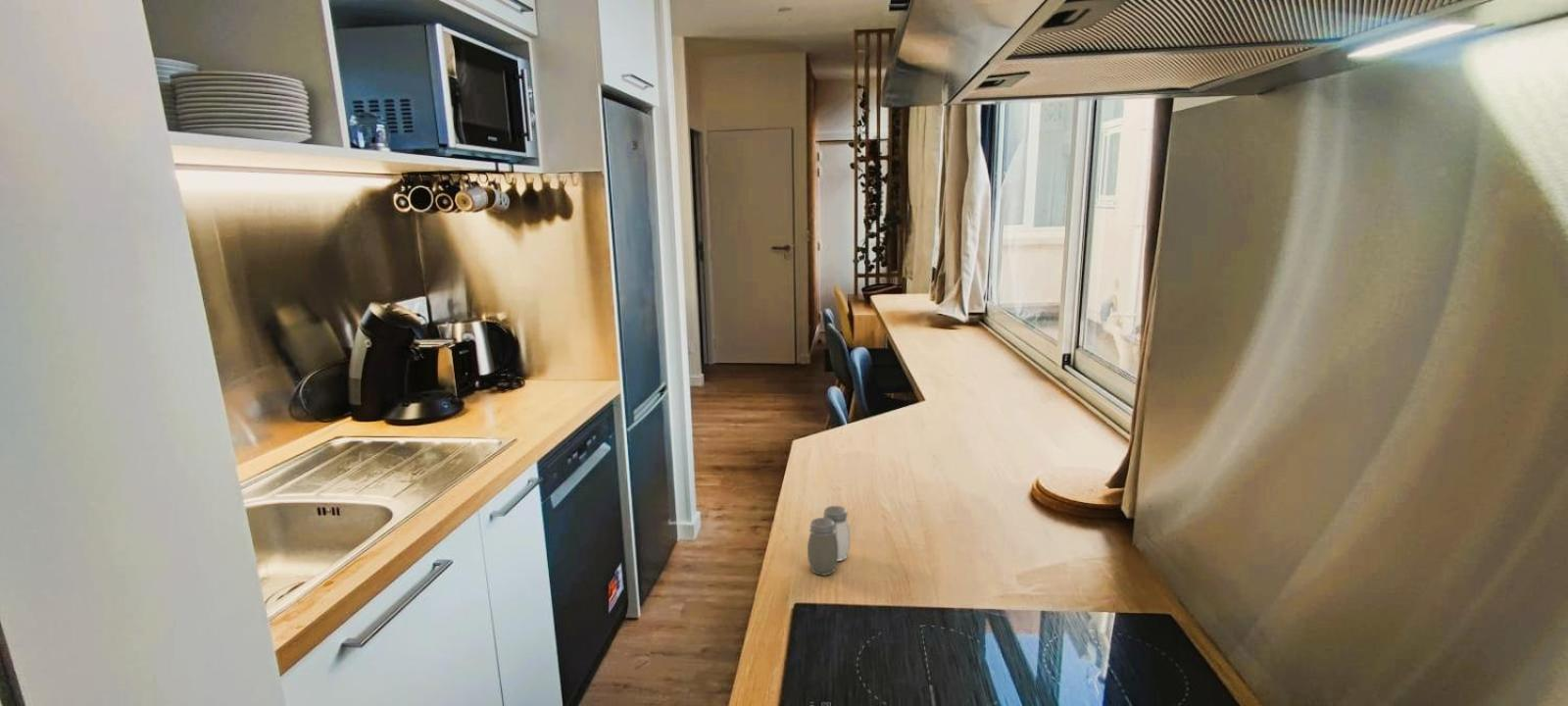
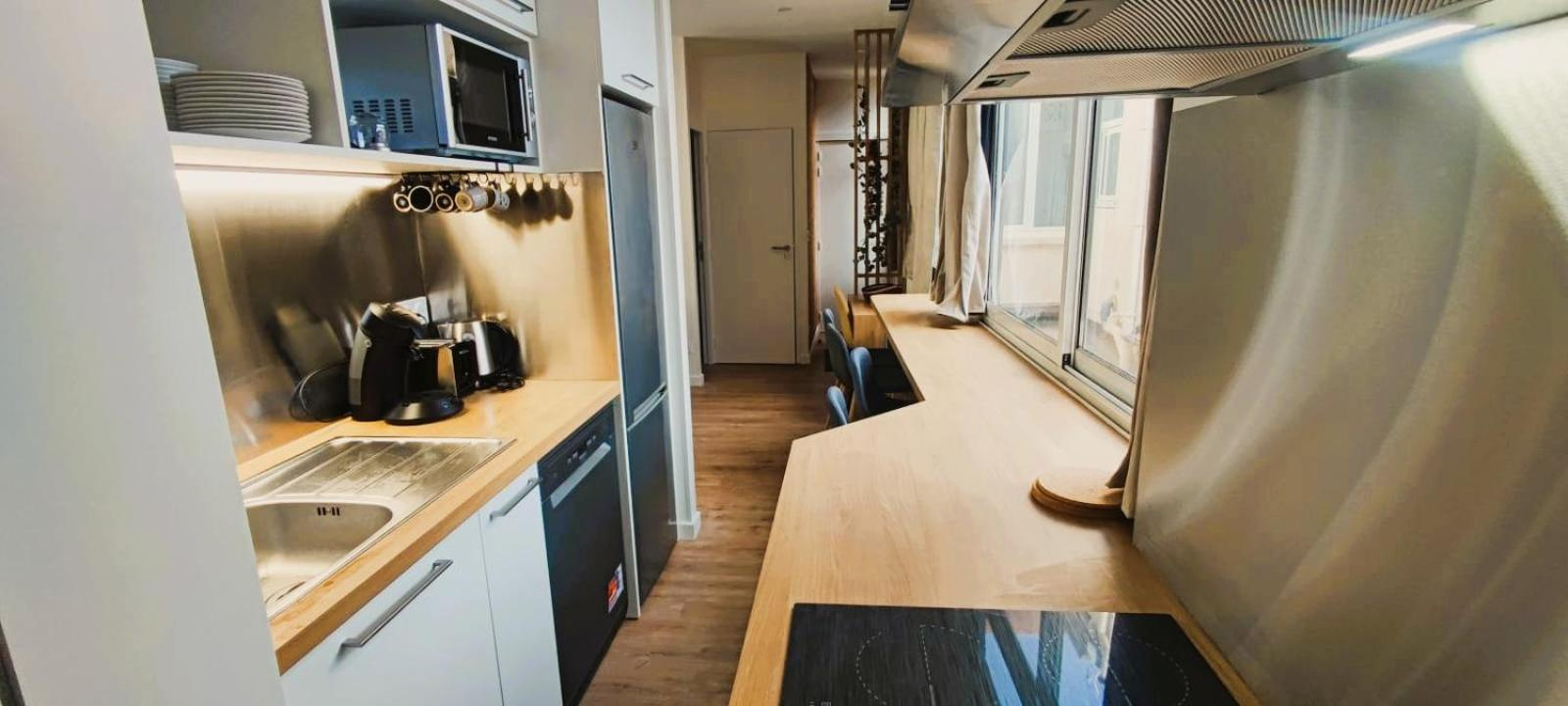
- salt and pepper shaker (829, 538)
